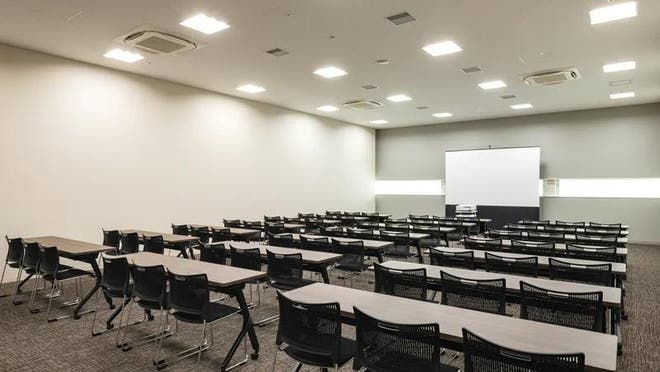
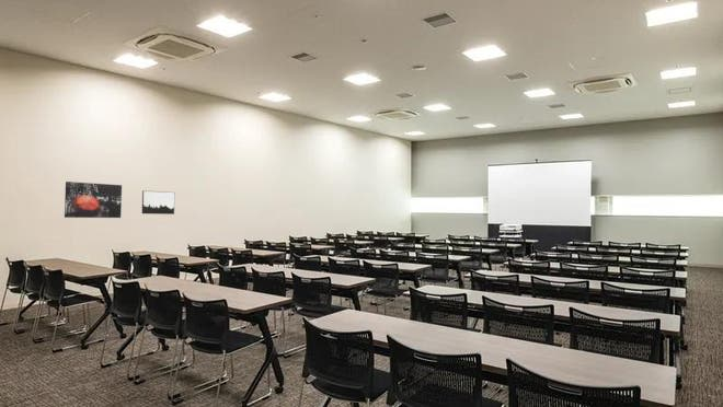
+ wall art (94, 200)
+ wall art (159, 202)
